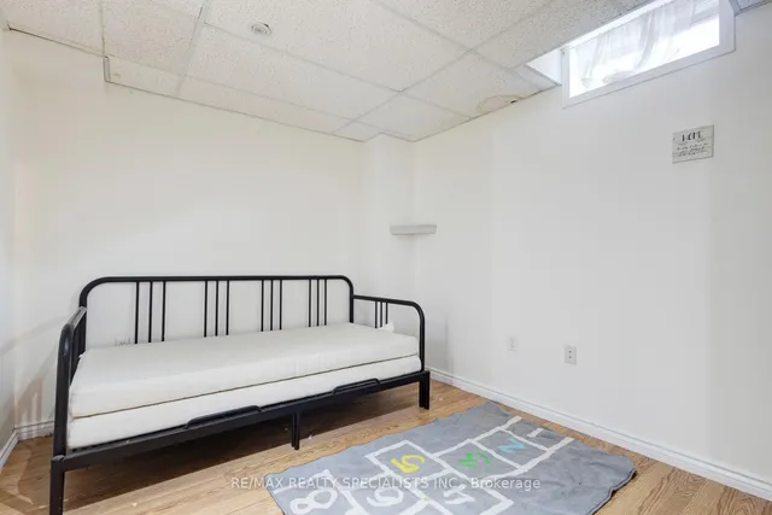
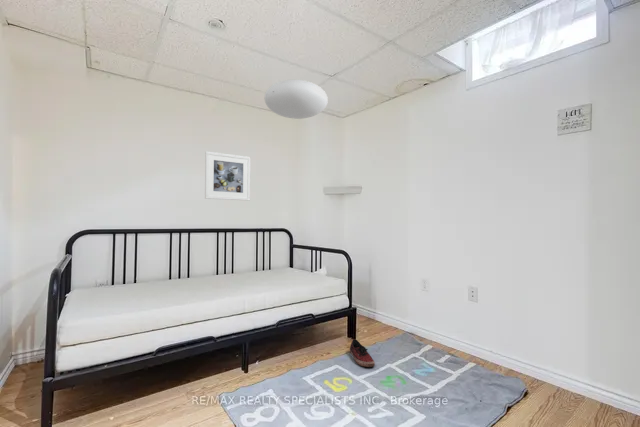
+ ceiling light (296, 100)
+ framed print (228, 176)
+ shoe (360, 351)
